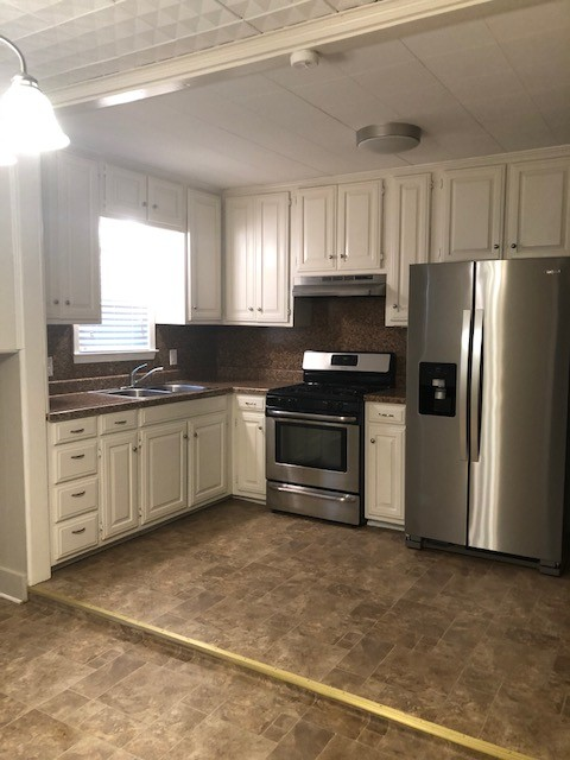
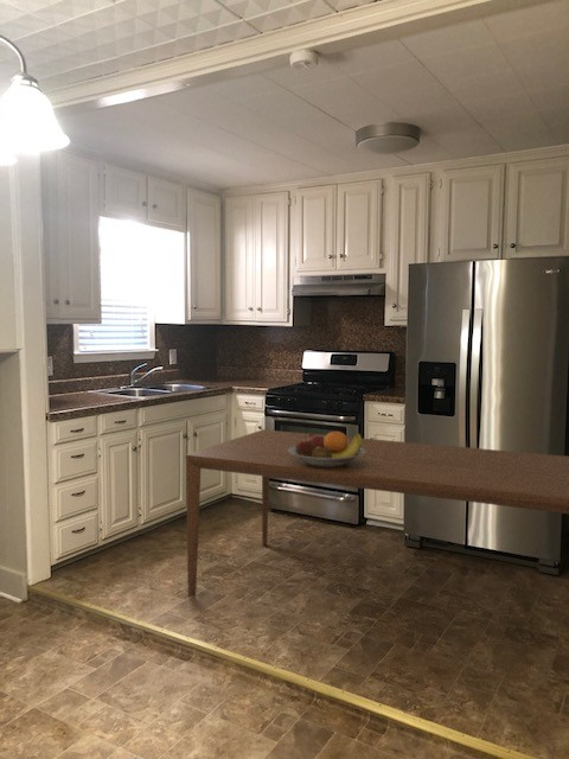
+ fruit bowl (326, 446)
+ dining table (388, 491)
